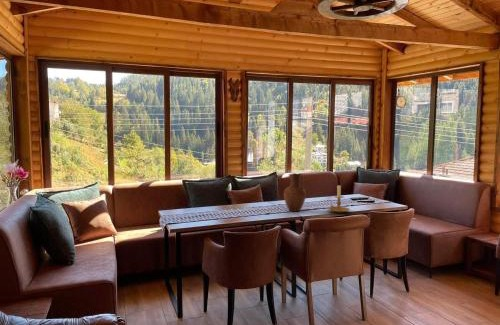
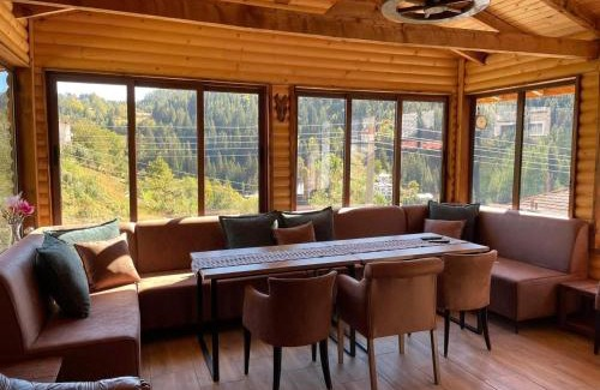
- candle holder (338, 197)
- vase (294, 191)
